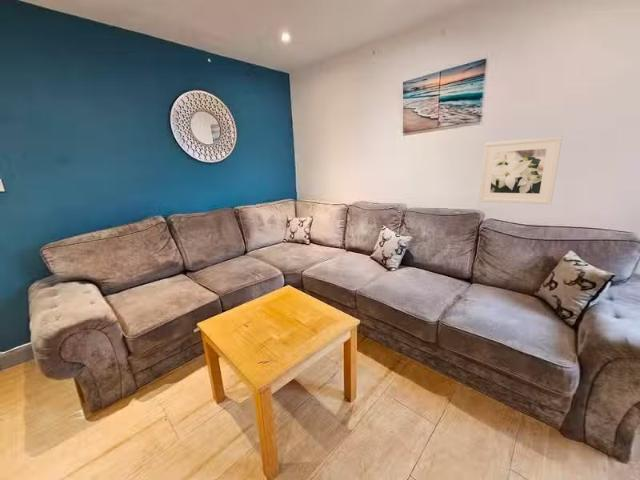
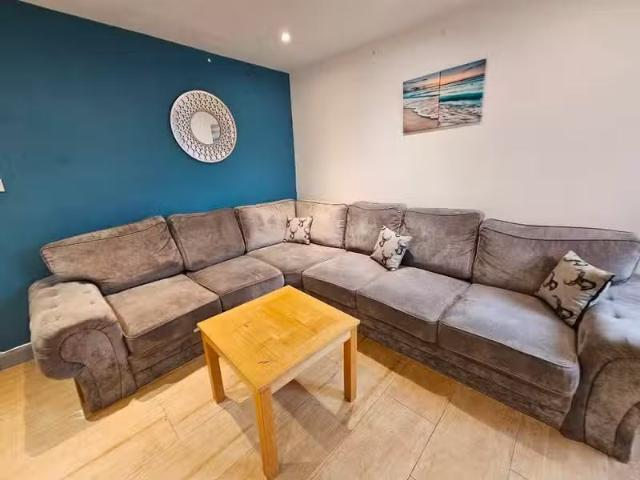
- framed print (516, 172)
